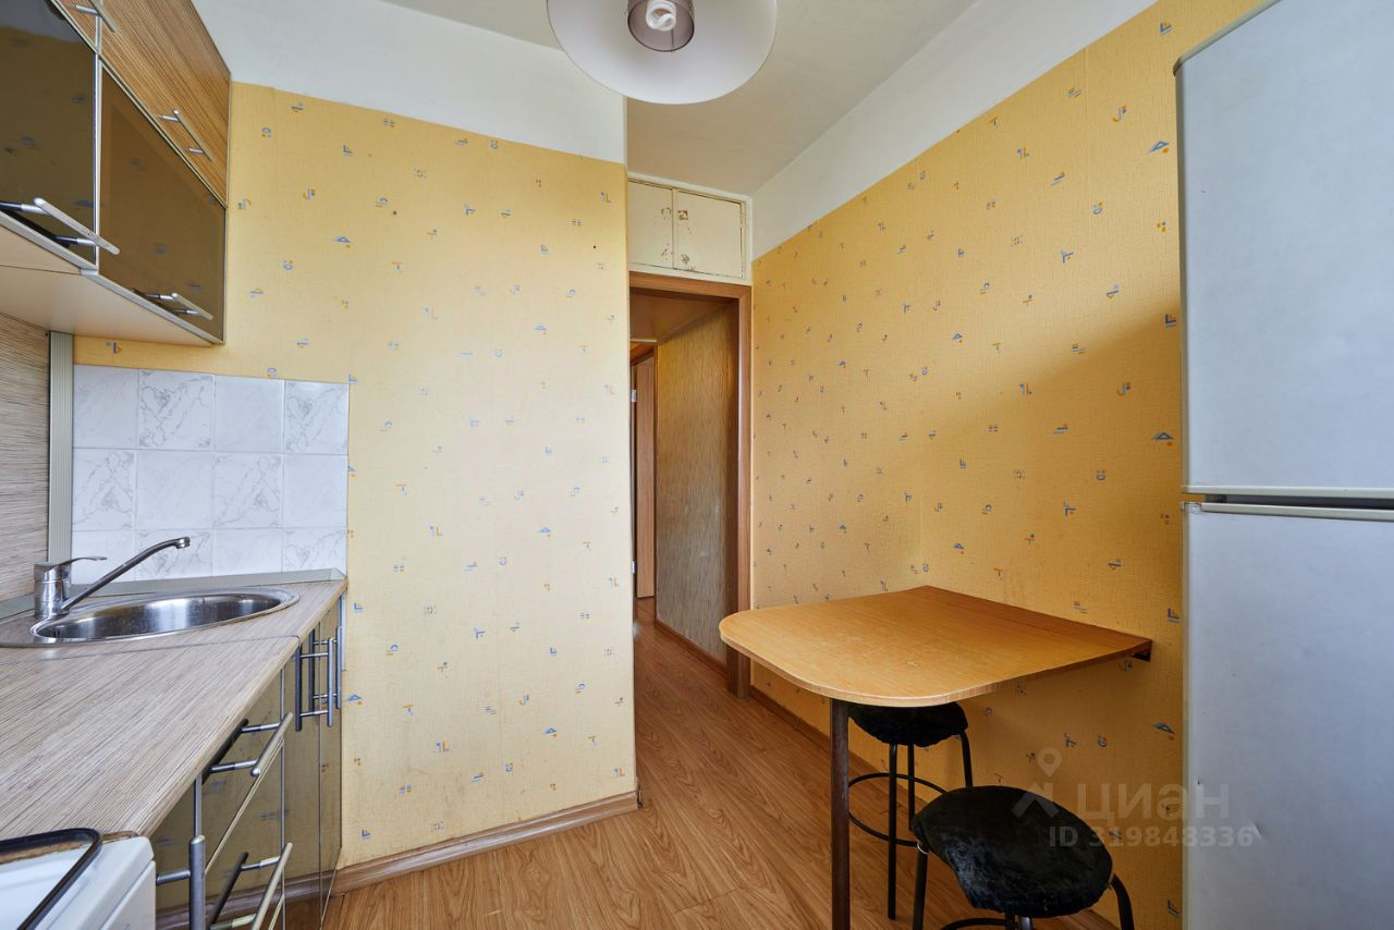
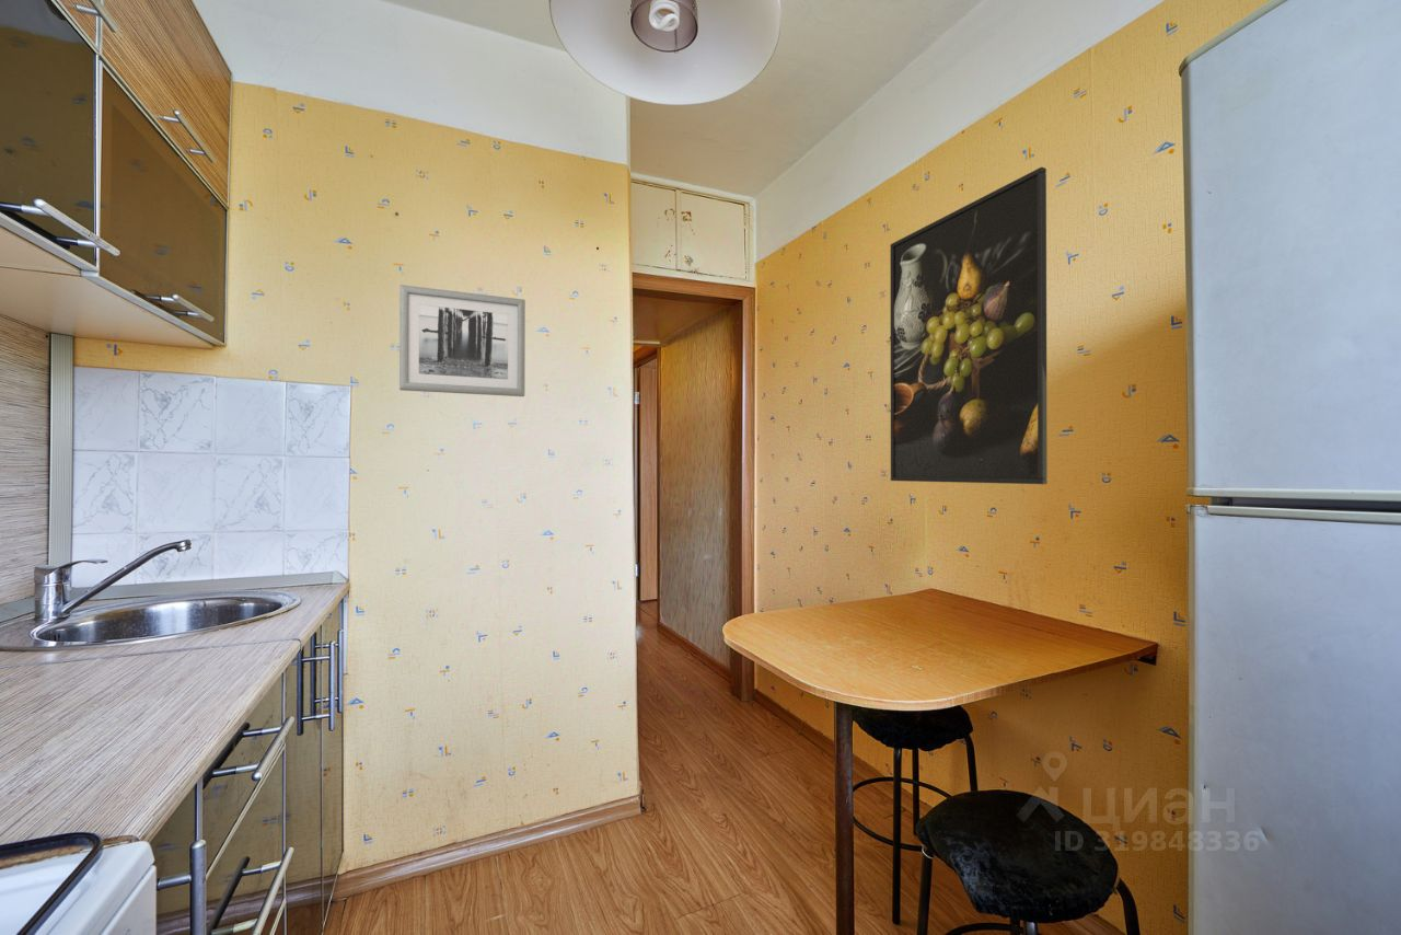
+ wall art (464, 343)
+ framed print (957, 346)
